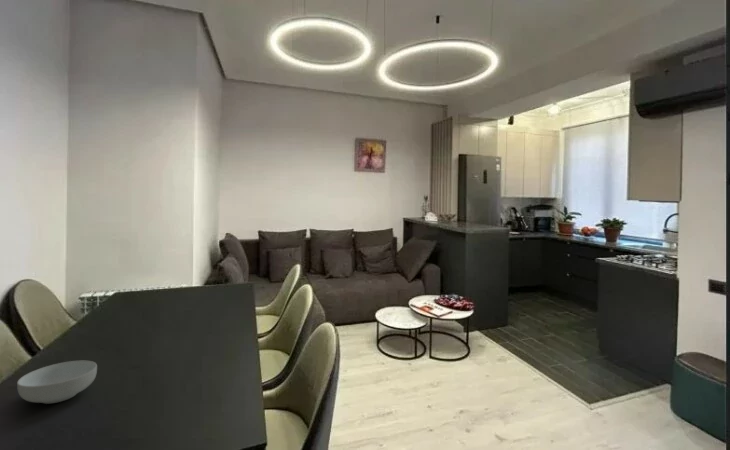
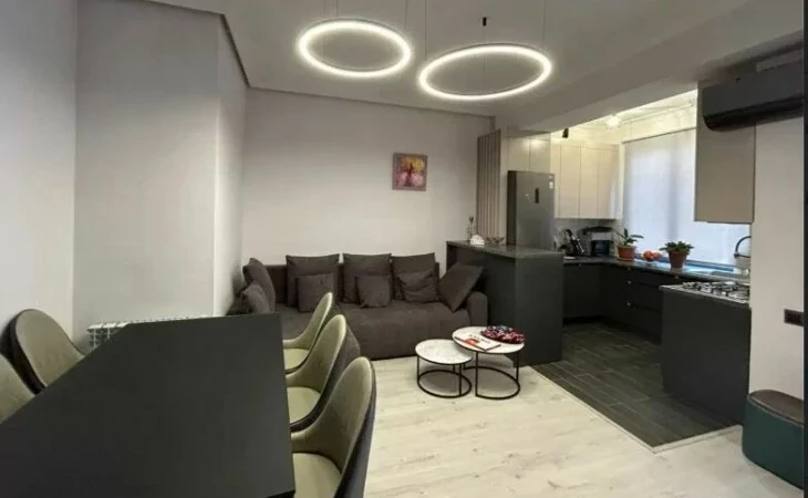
- cereal bowl (59, 384)
